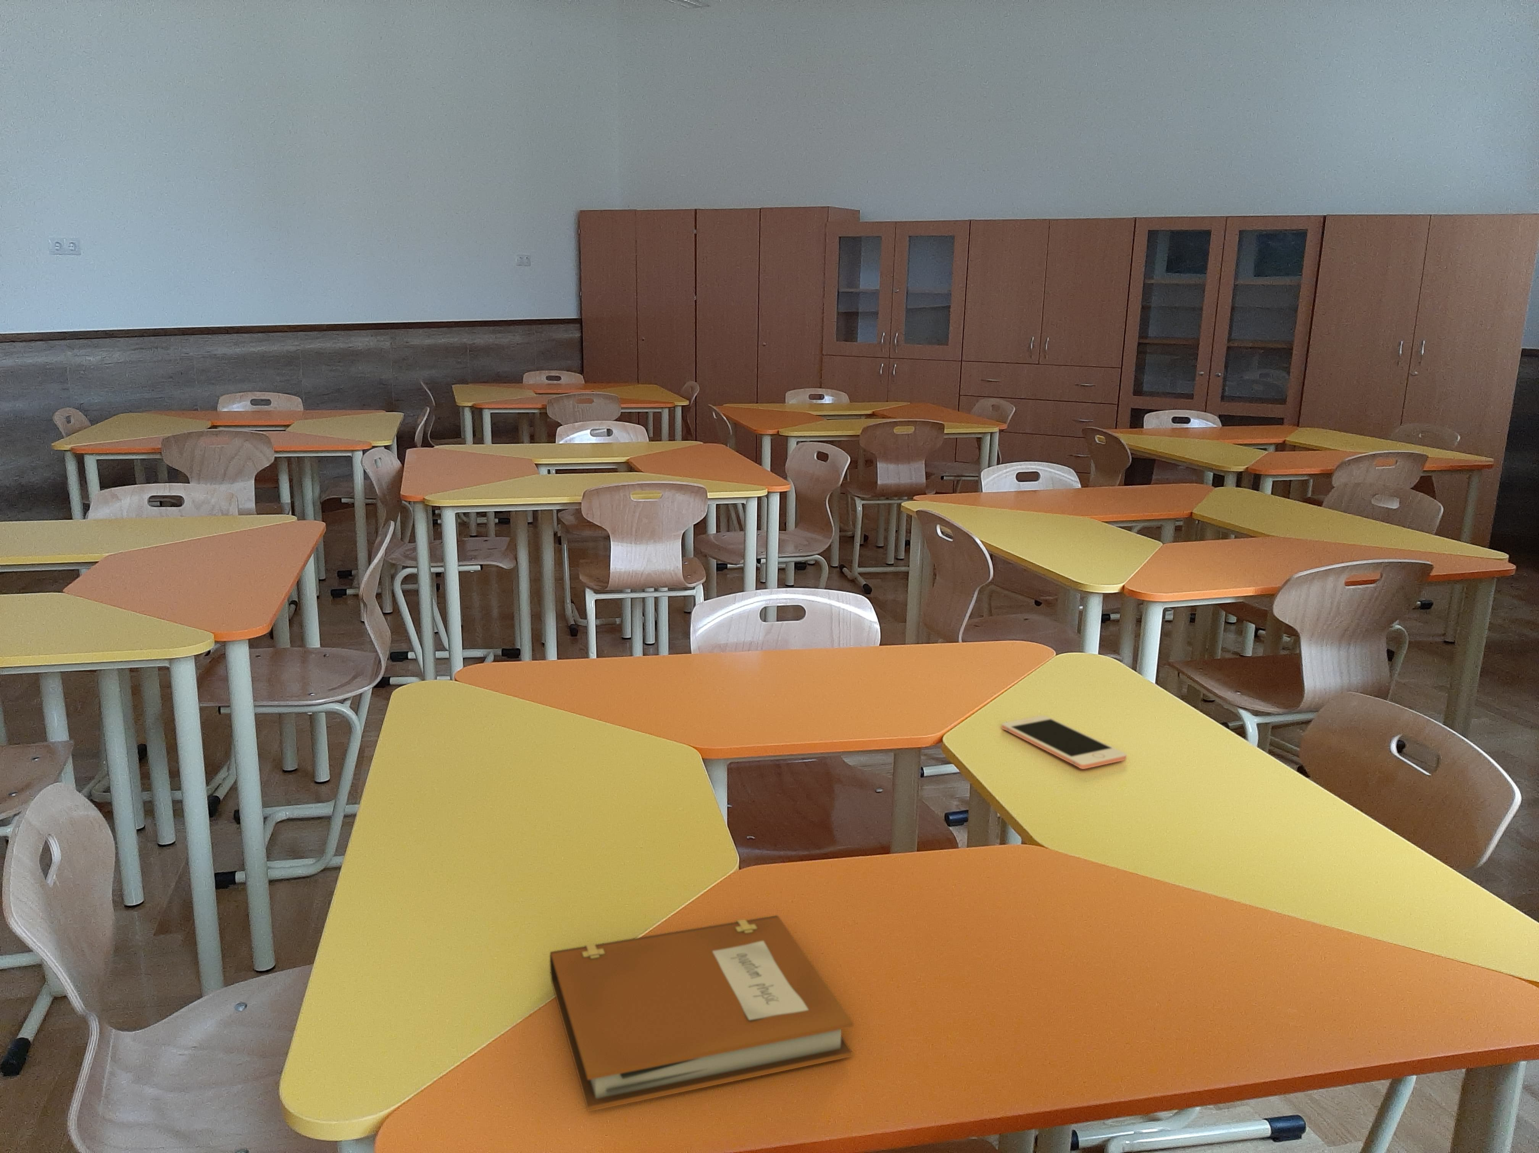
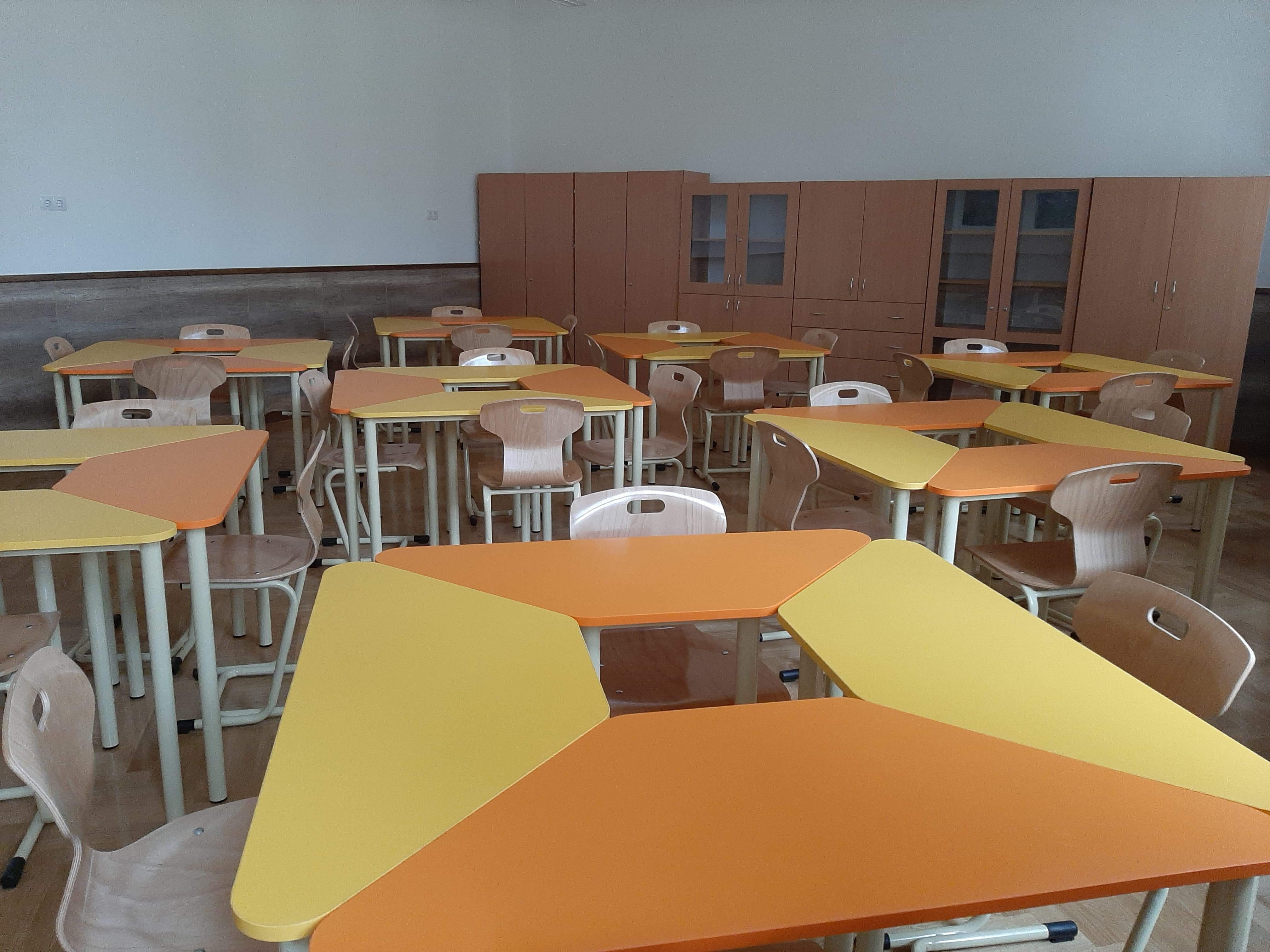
- cell phone (1062, 741)
- notebook (699, 998)
